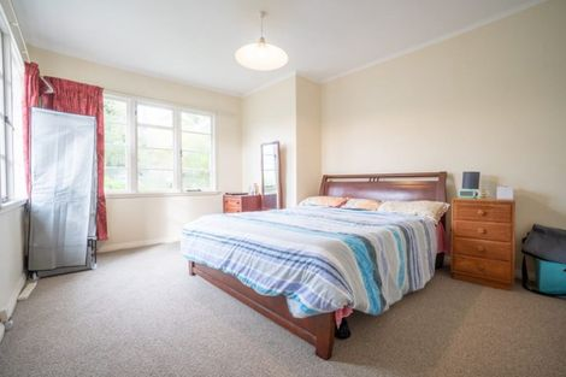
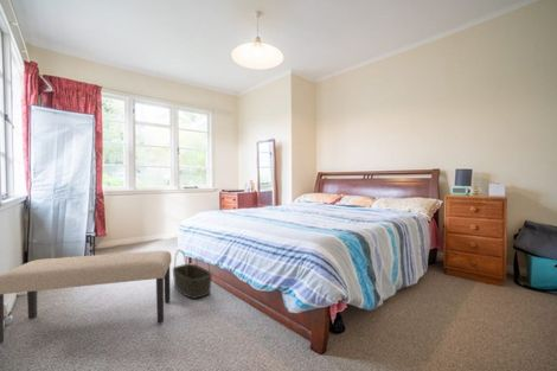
+ bench (92, 284)
+ basket (191, 268)
